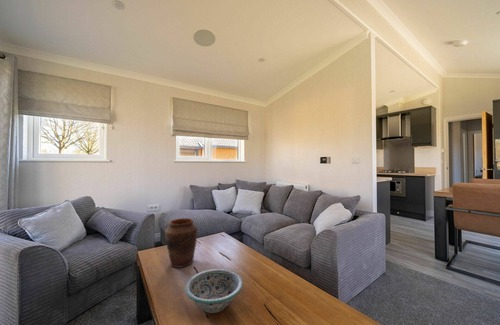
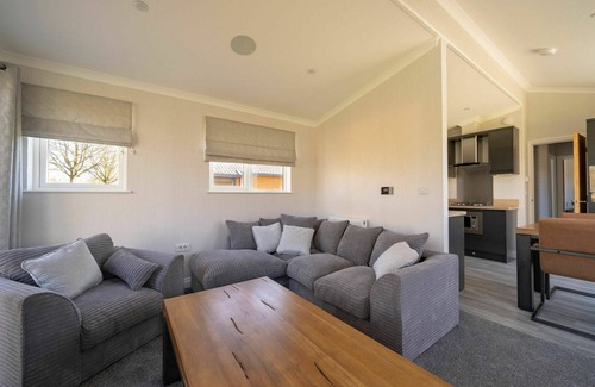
- vase (181, 241)
- decorative bowl (214, 293)
